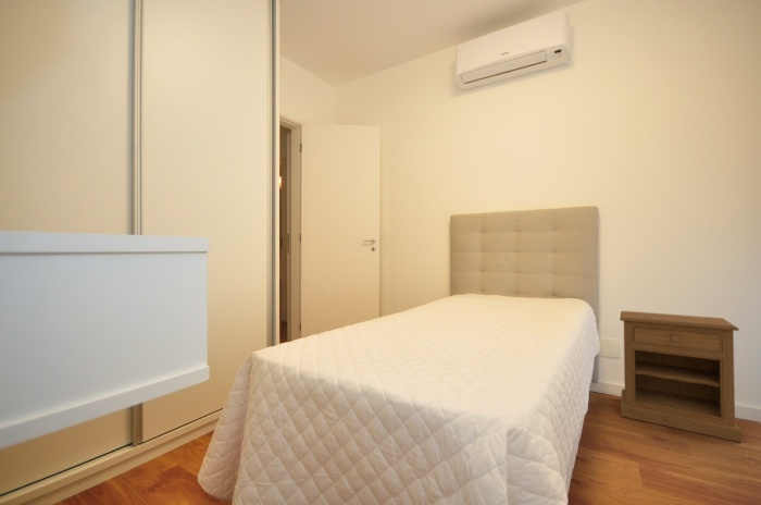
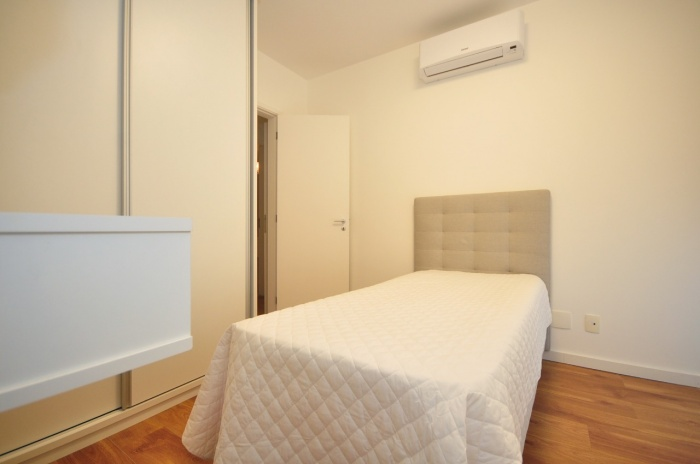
- nightstand (672, 367)
